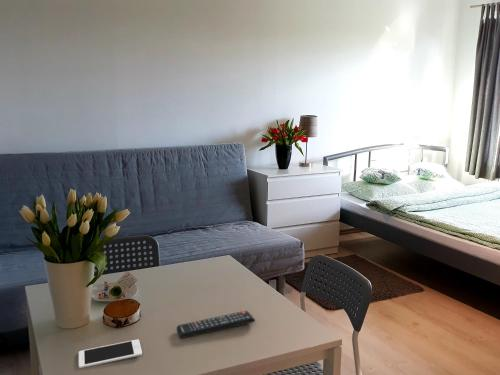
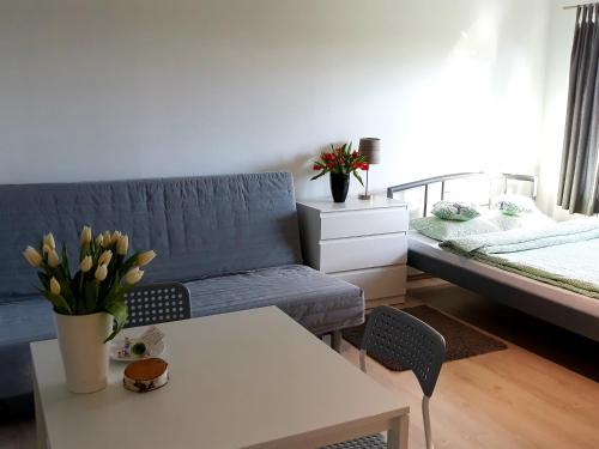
- remote control (216, 324)
- cell phone (110, 353)
